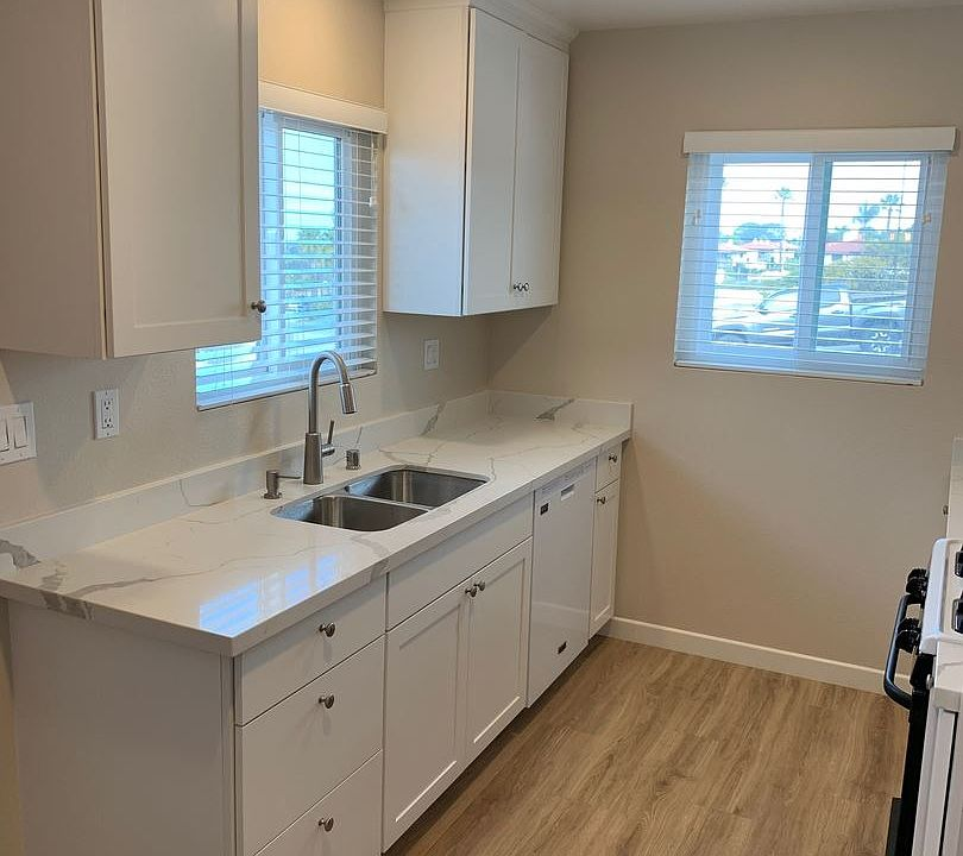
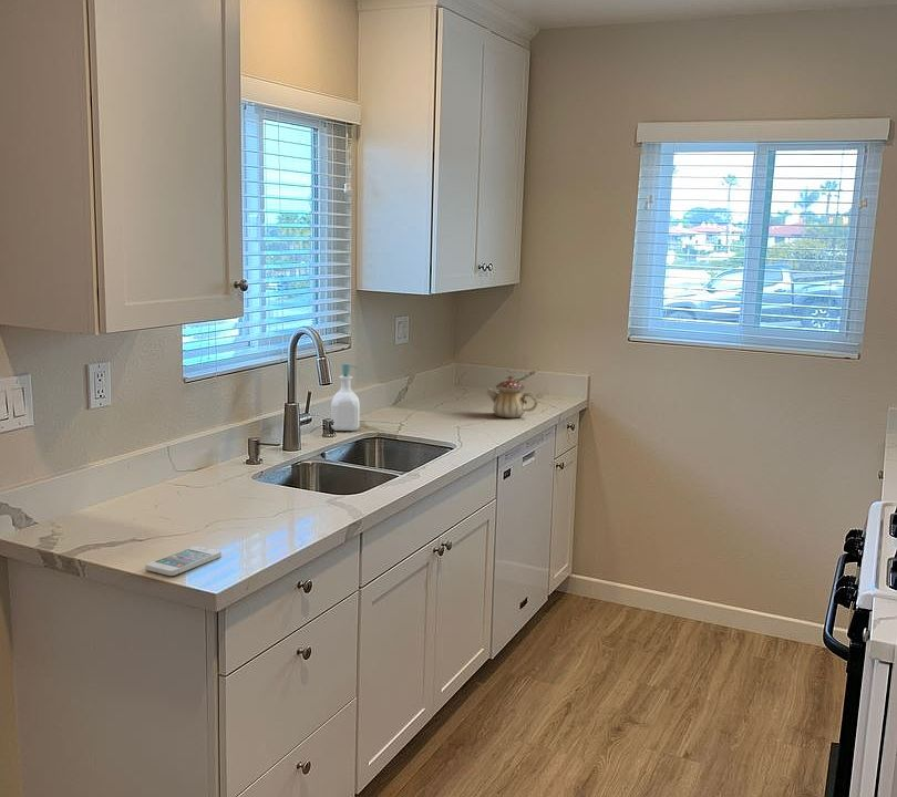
+ soap bottle (344, 396)
+ teapot (512, 395)
+ smartphone (184, 560)
